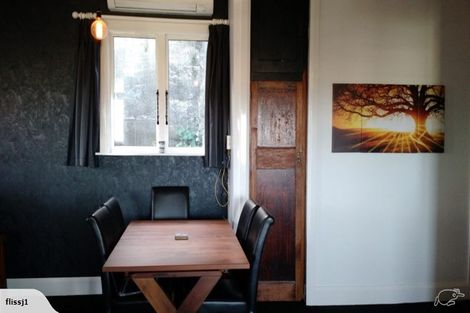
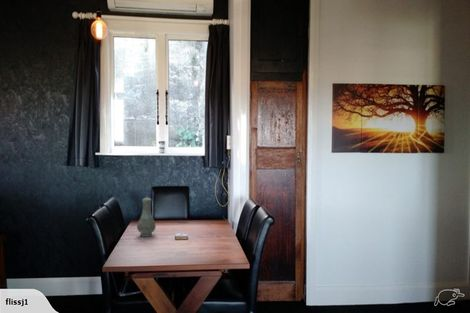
+ vase (146, 215)
